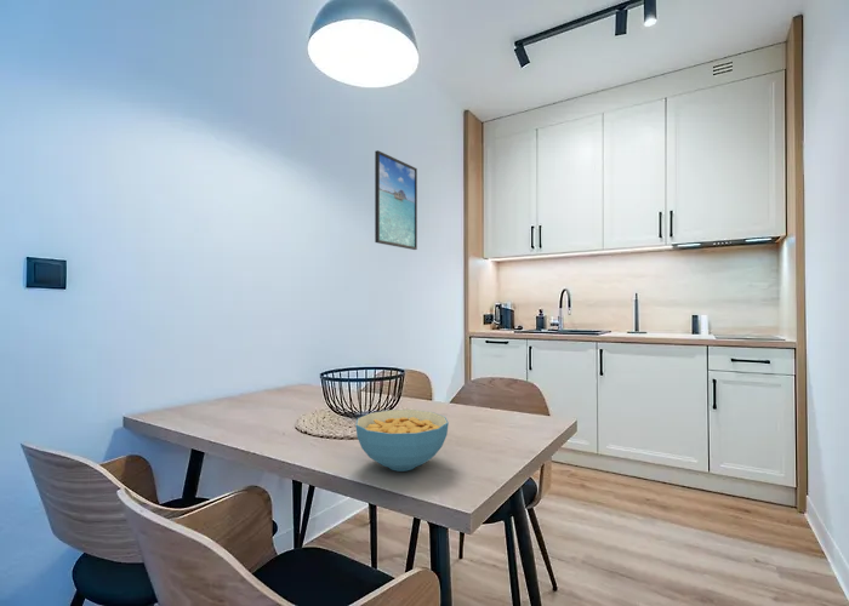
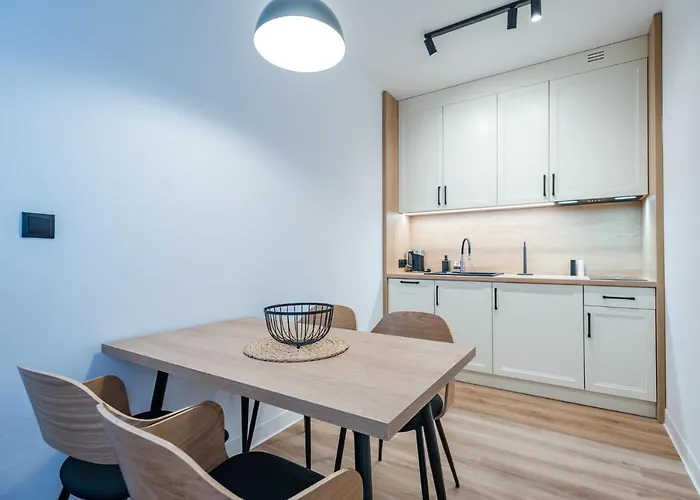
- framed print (397, 202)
- cereal bowl (401, 442)
